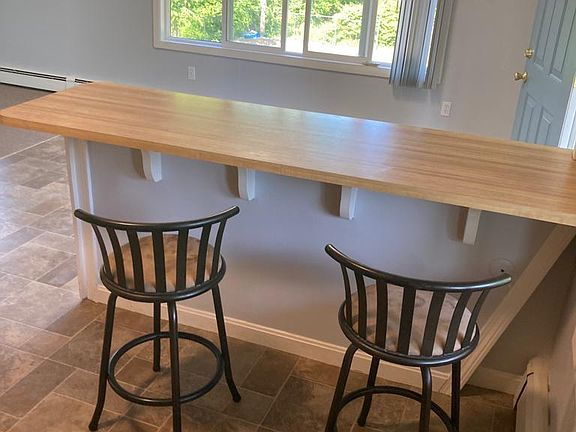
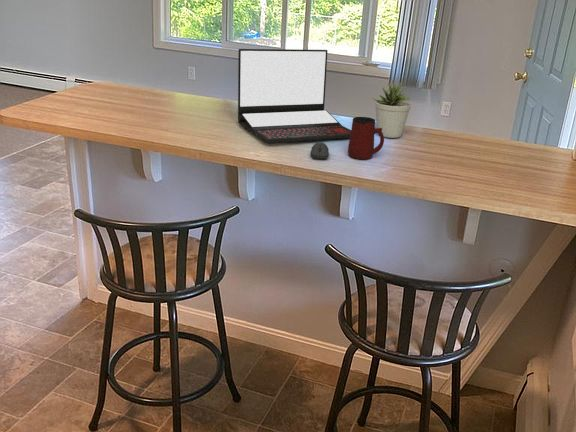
+ computer mouse (320, 149)
+ potted plant (391, 107)
+ laptop (298, 93)
+ mug (366, 138)
